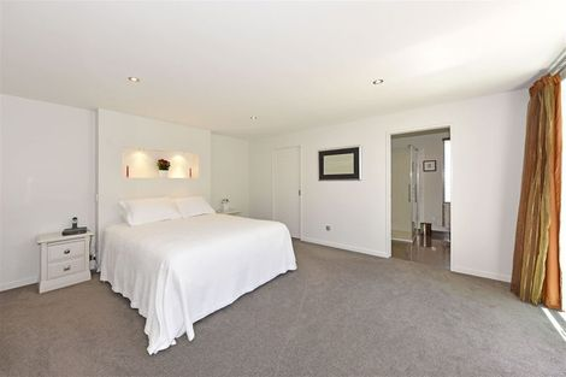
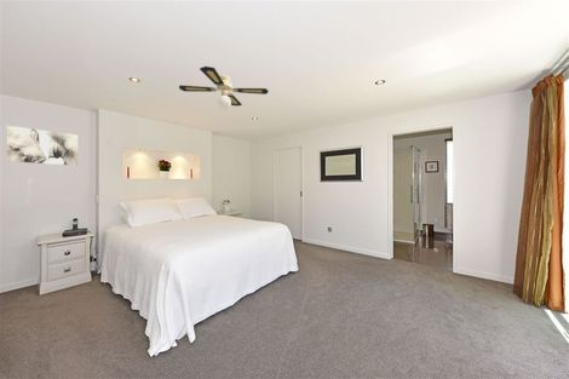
+ ceiling fan (224, 93)
+ wall art (45, 147)
